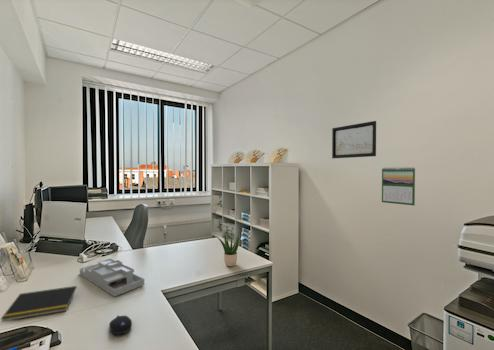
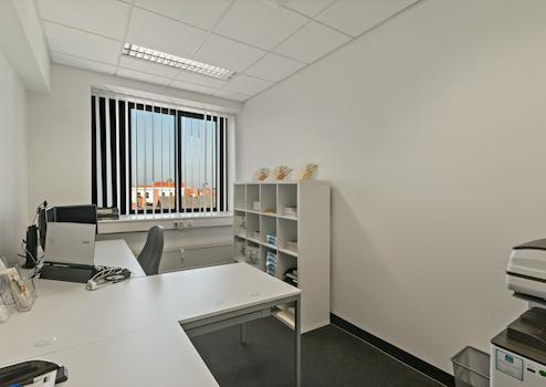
- computer mouse (120, 322)
- potted plant (230, 246)
- notepad (42, 302)
- desk organizer (110, 272)
- wall art (352, 141)
- calendar (397, 185)
